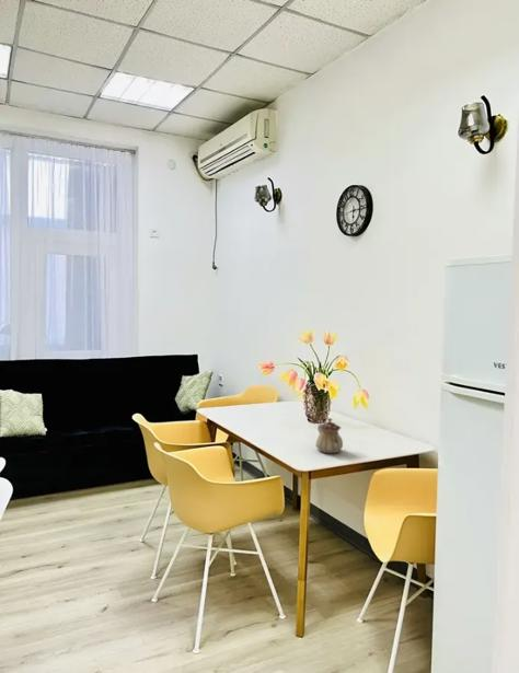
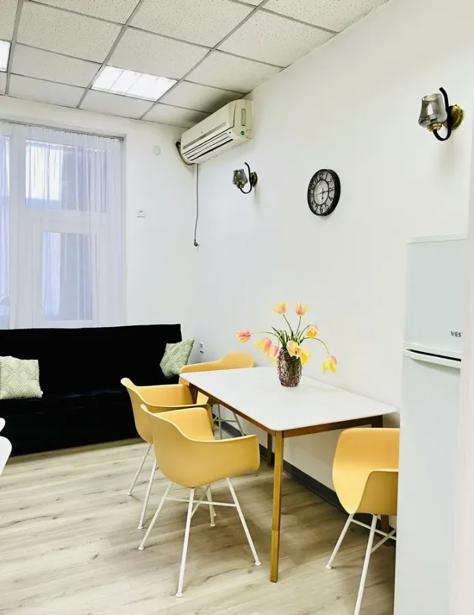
- teapot (330, 434)
